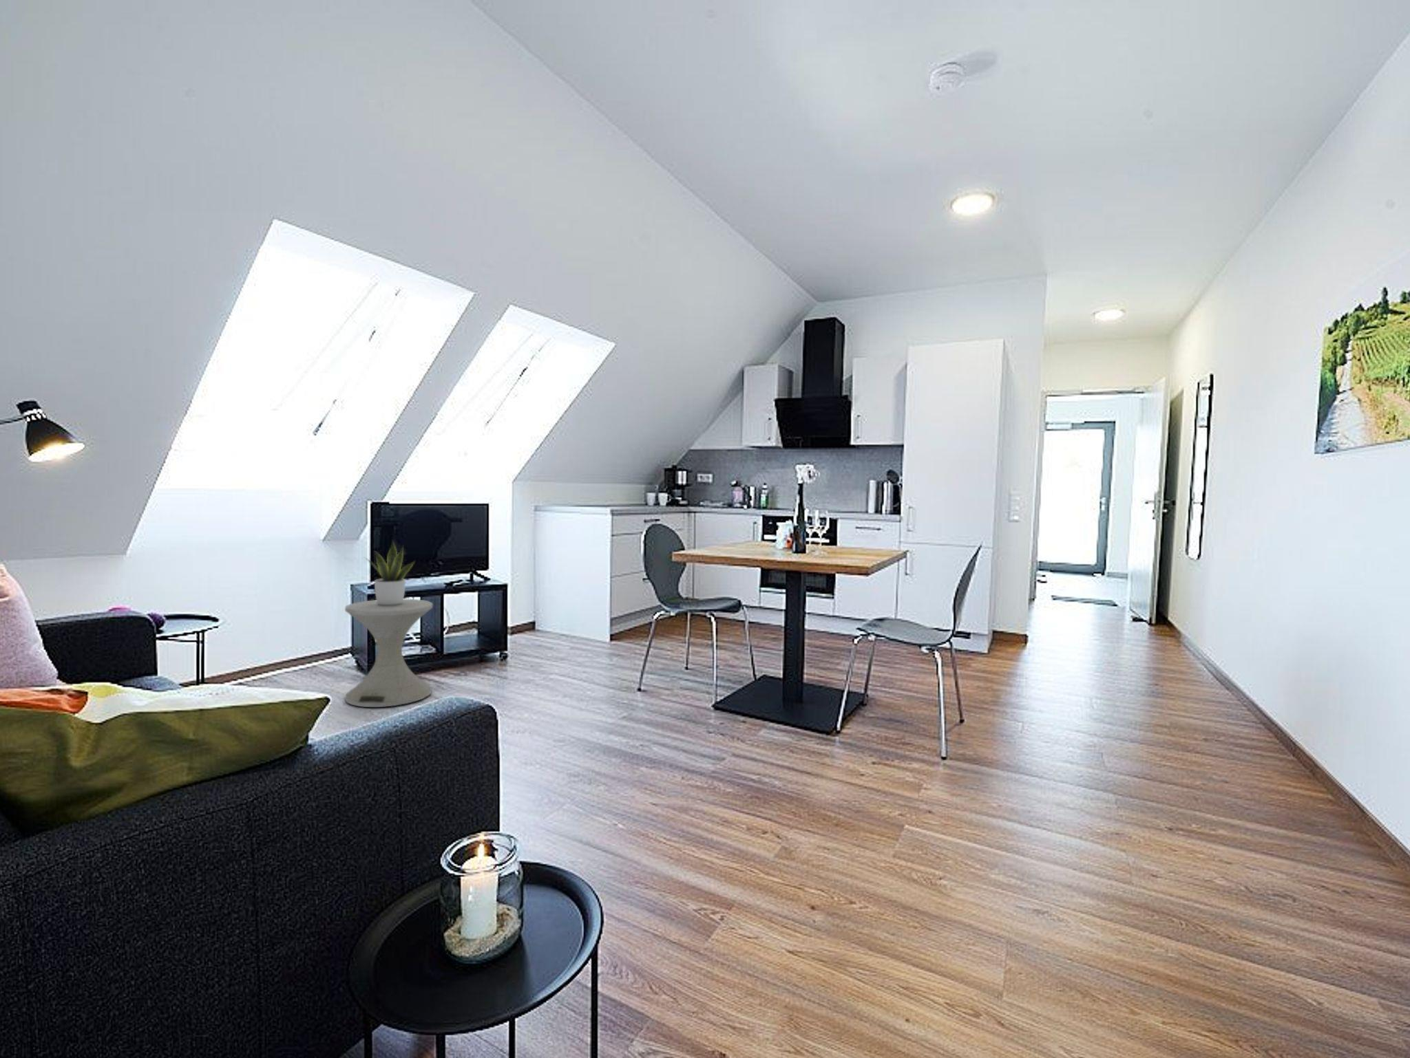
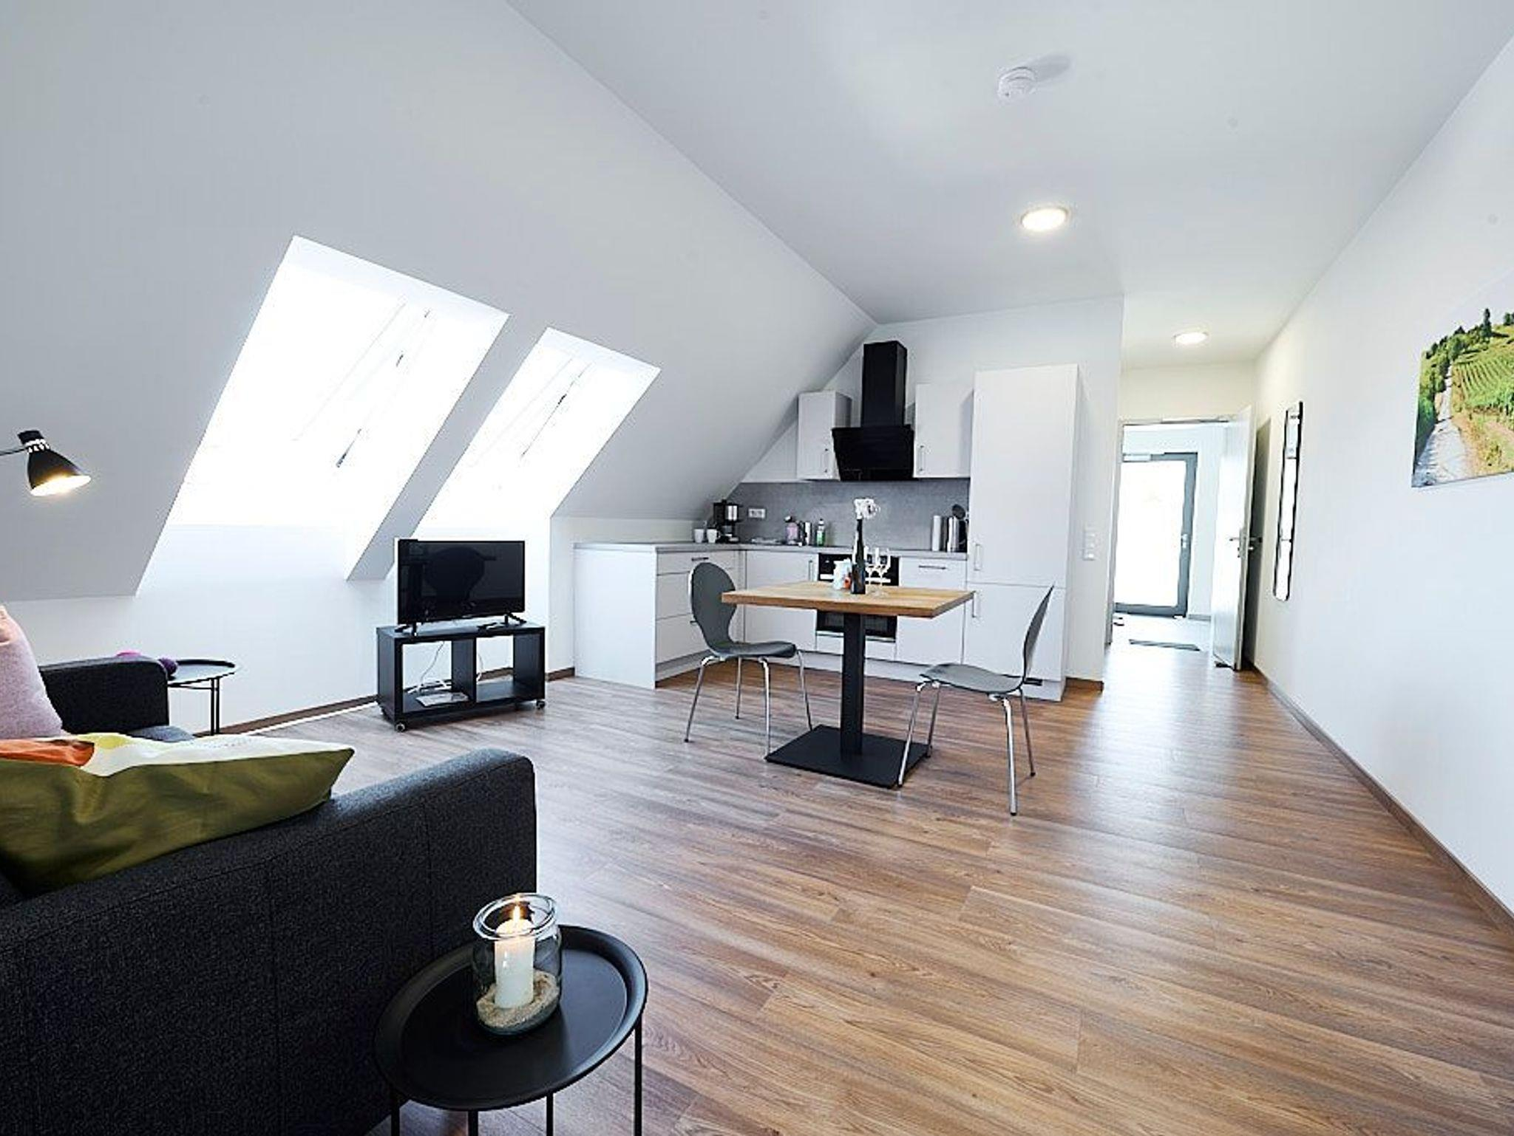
- side table (389, 649)
- potted plant (389, 571)
